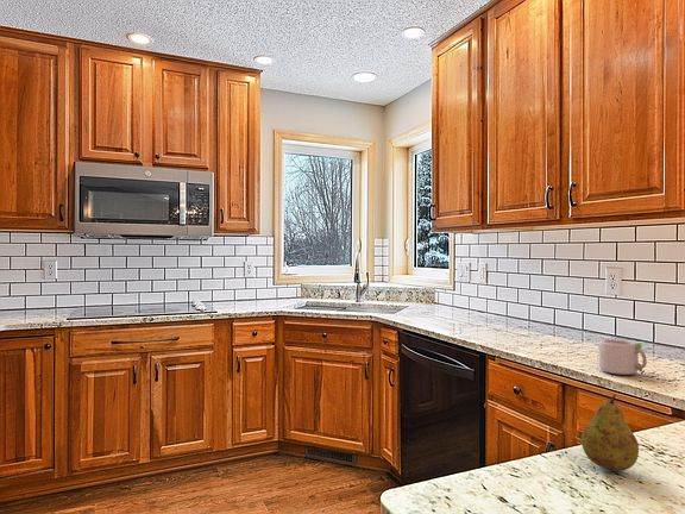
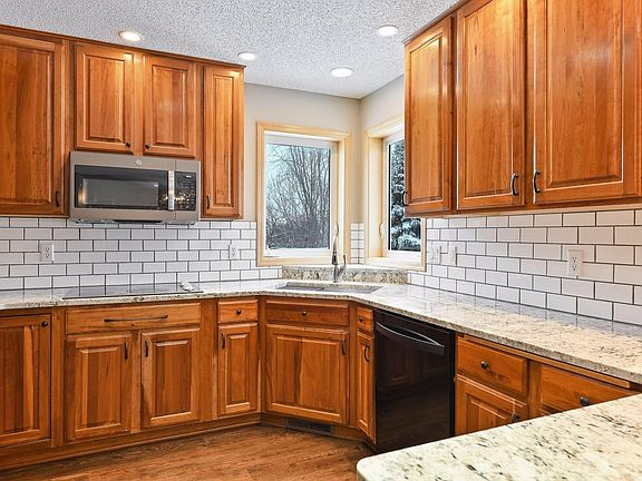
- fruit (609, 432)
- mug (623, 356)
